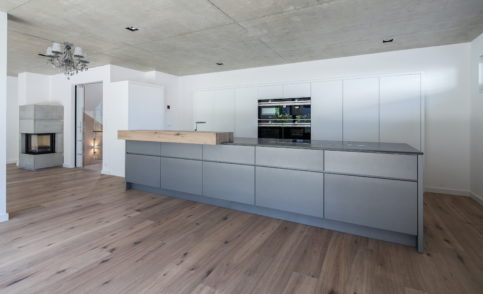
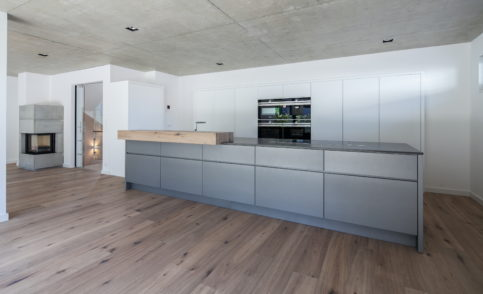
- chandelier (68, 62)
